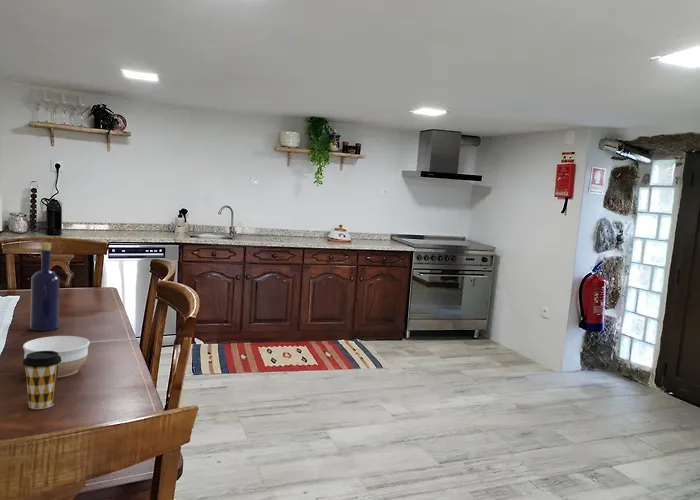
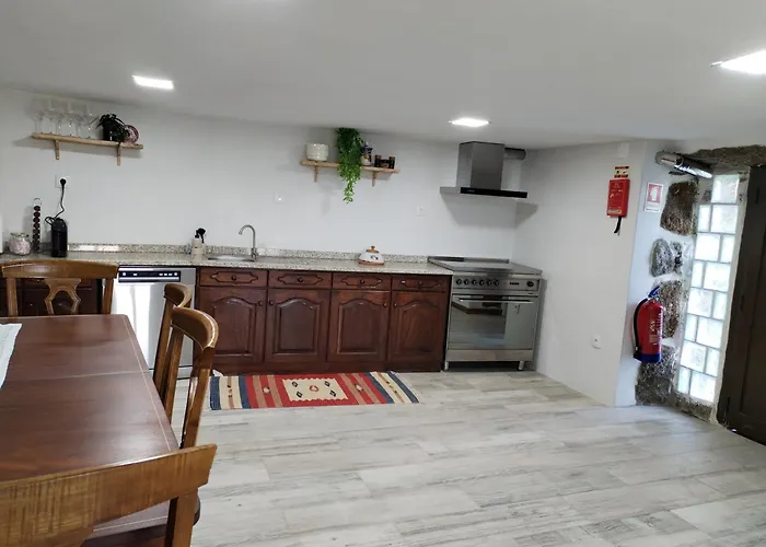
- coffee cup (42, 379)
- bottle (45, 285)
- bowl (59, 355)
